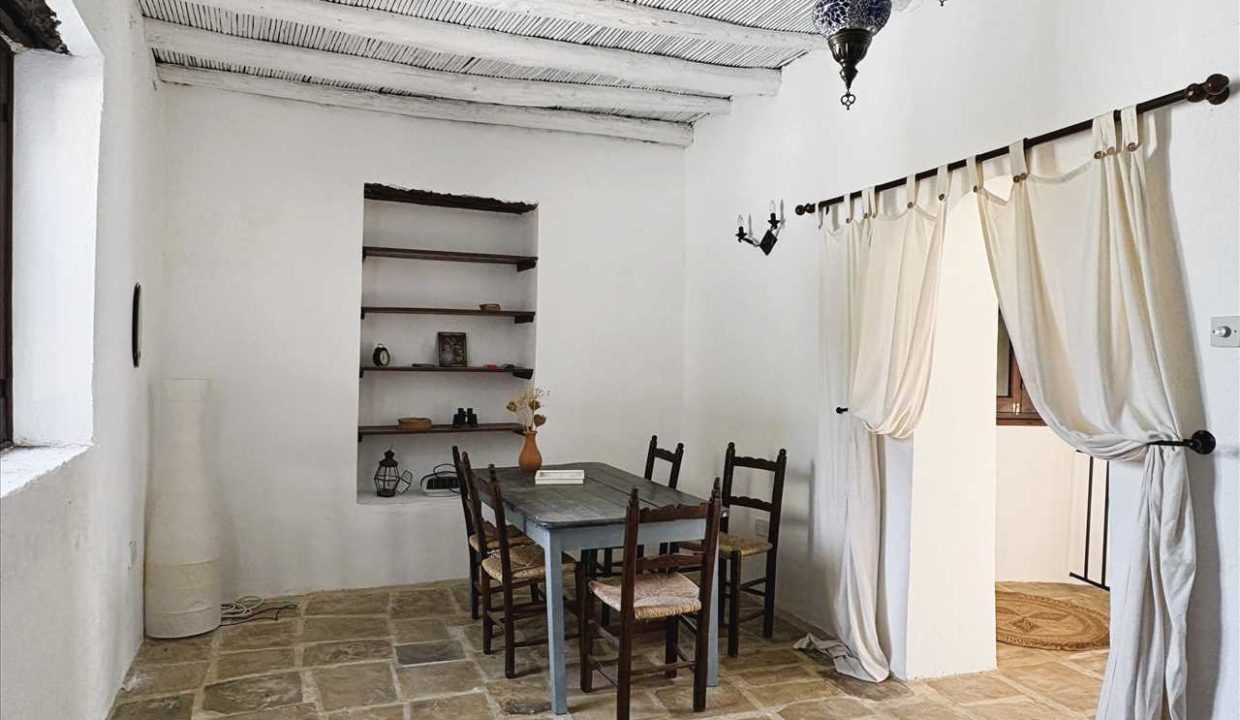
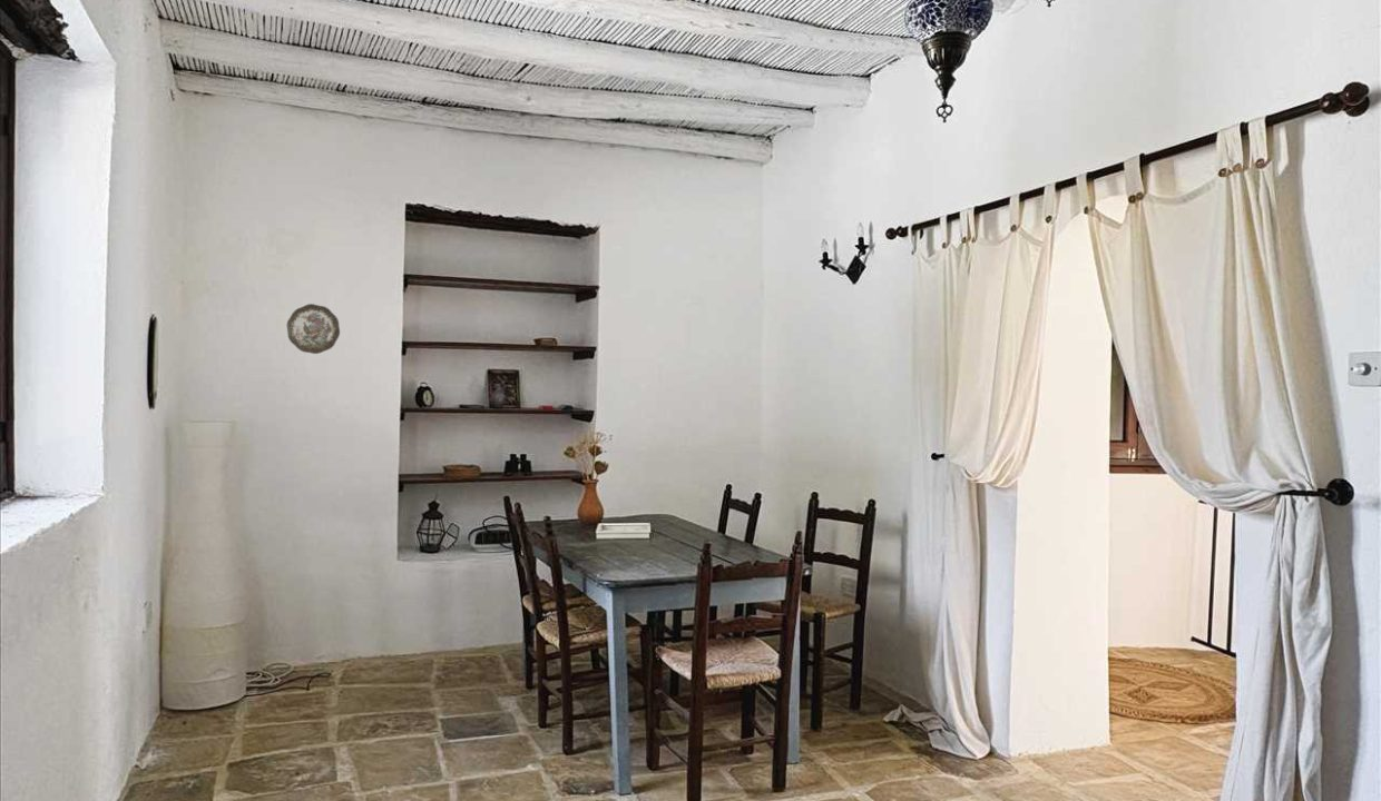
+ decorative plate (313, 328)
